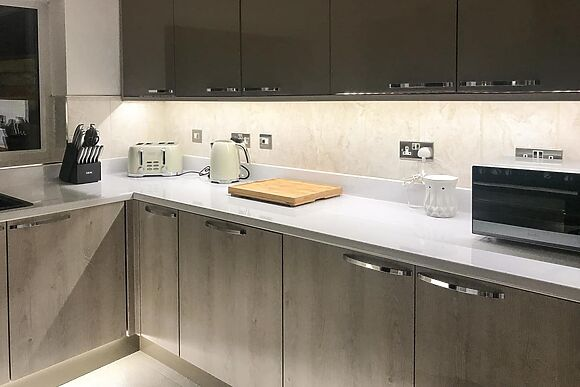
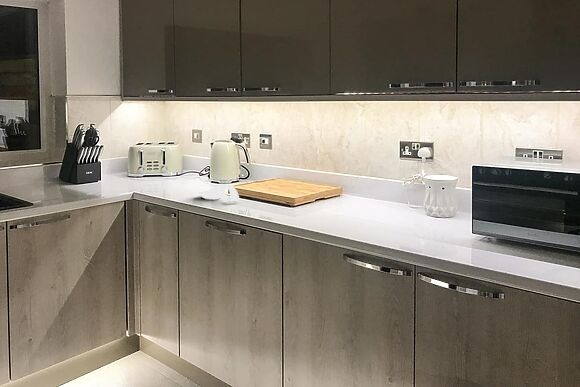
+ spoon rest (219, 192)
